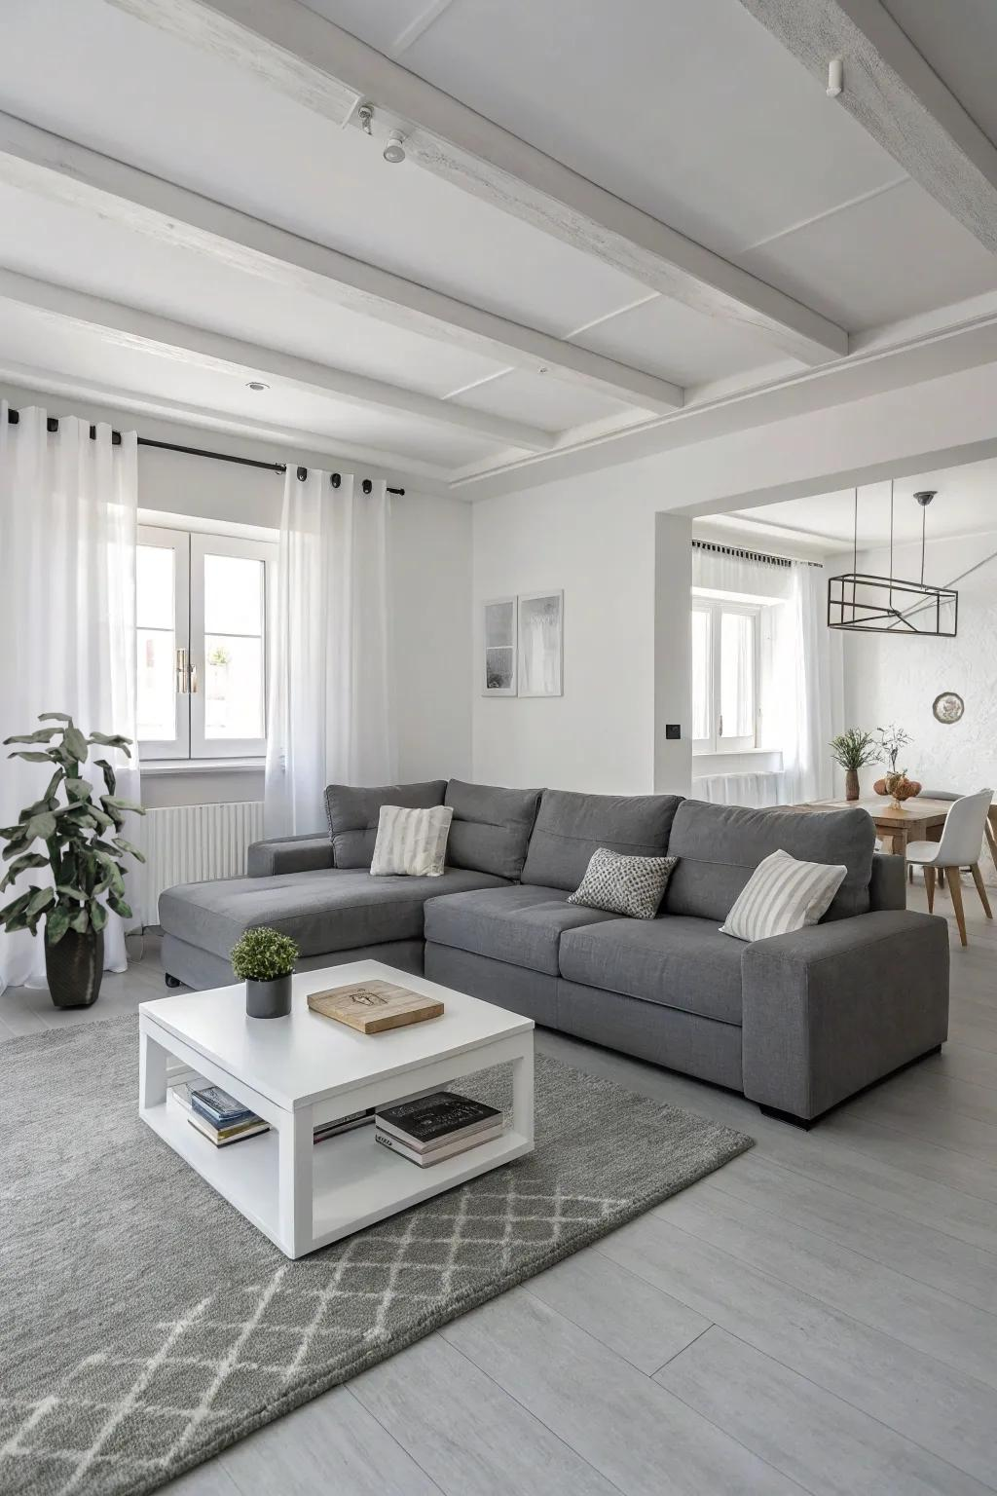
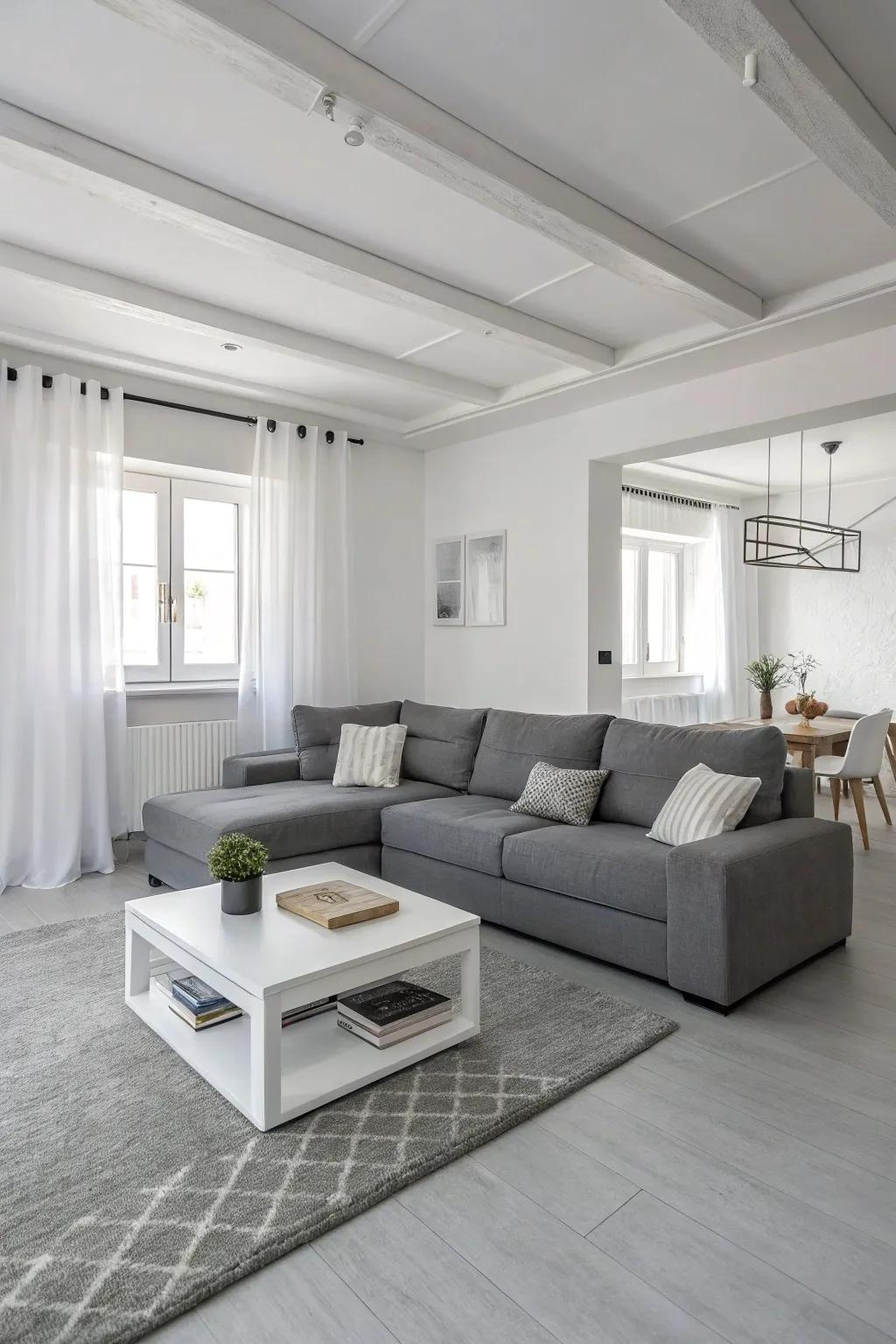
- decorative plate (948, 708)
- indoor plant (67, 857)
